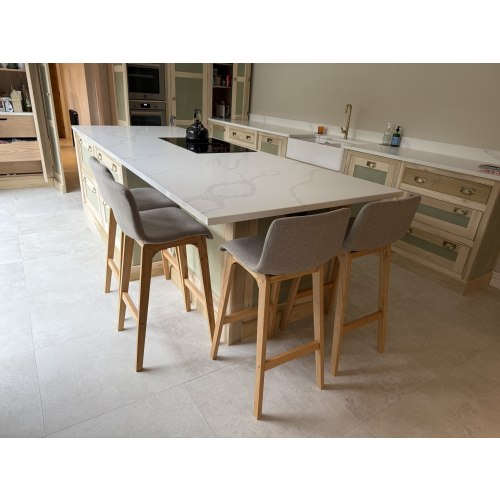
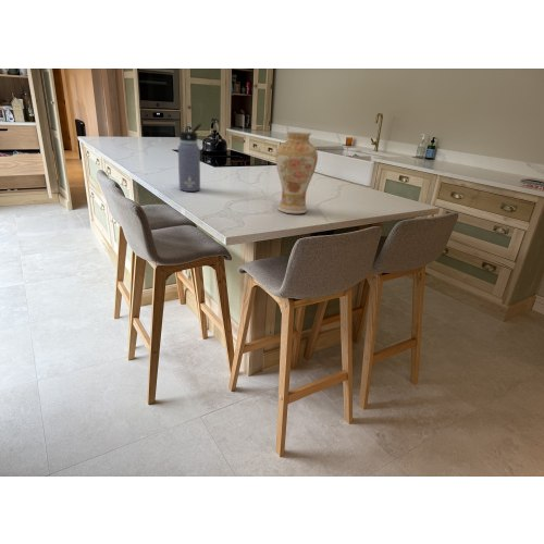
+ water bottle (189, 157)
+ vase (295, 172)
